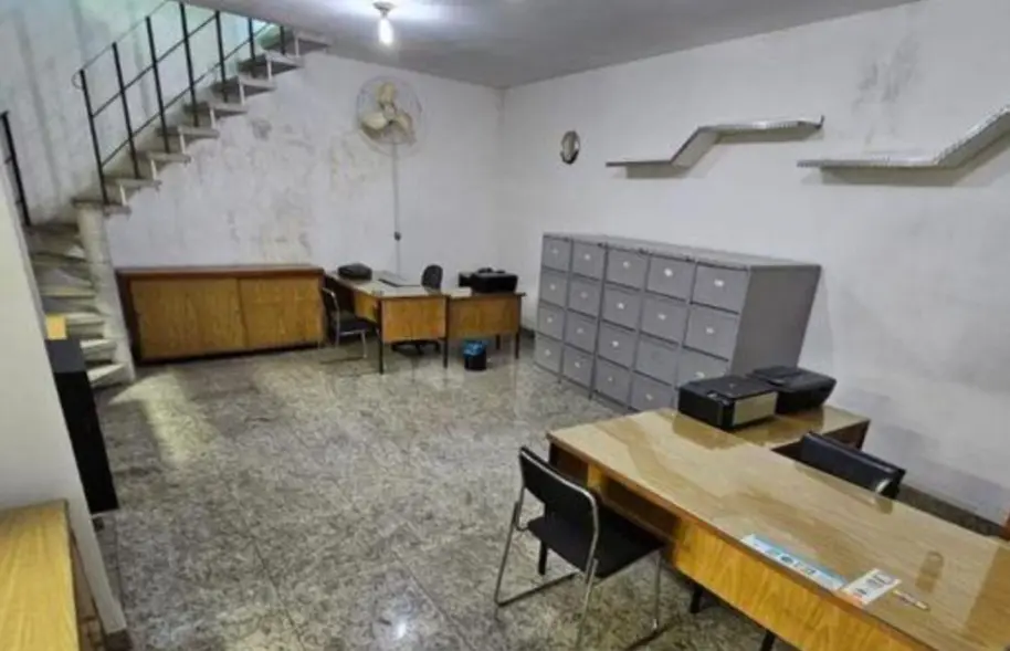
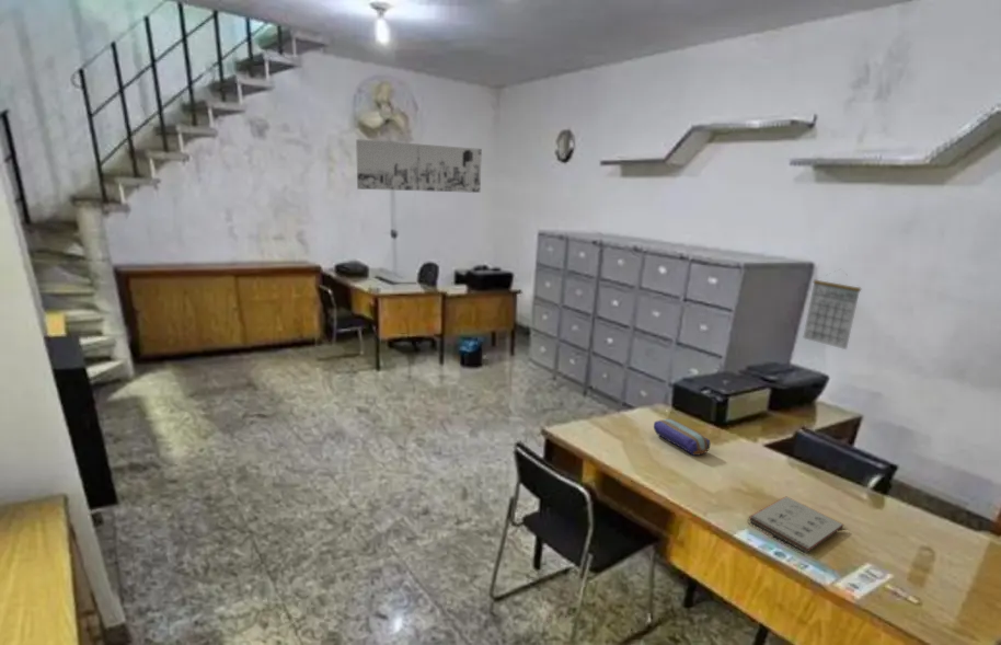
+ notepad (795, 521)
+ wall art (423, 168)
+ pencil case (680, 436)
+ calendar (831, 307)
